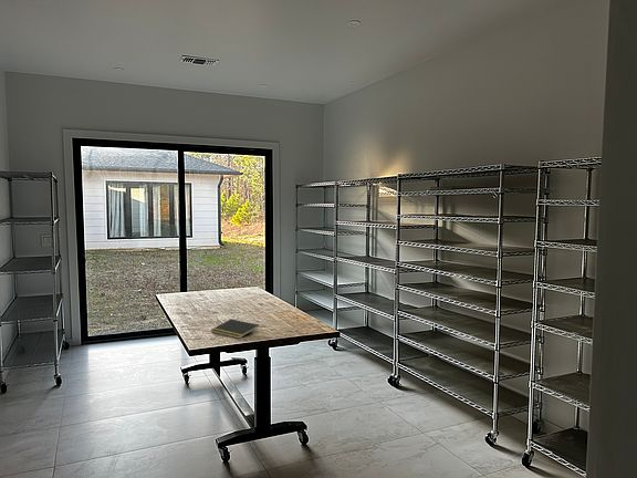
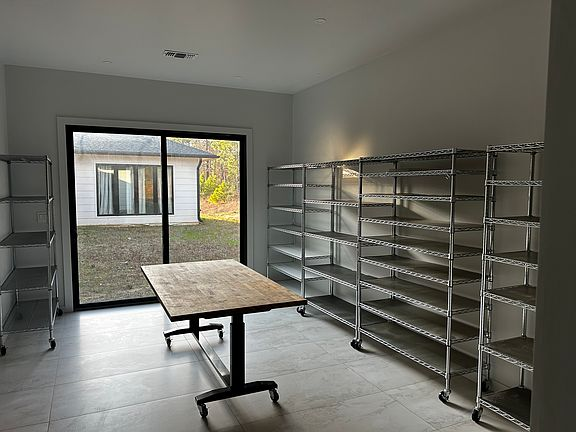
- notepad (234, 328)
